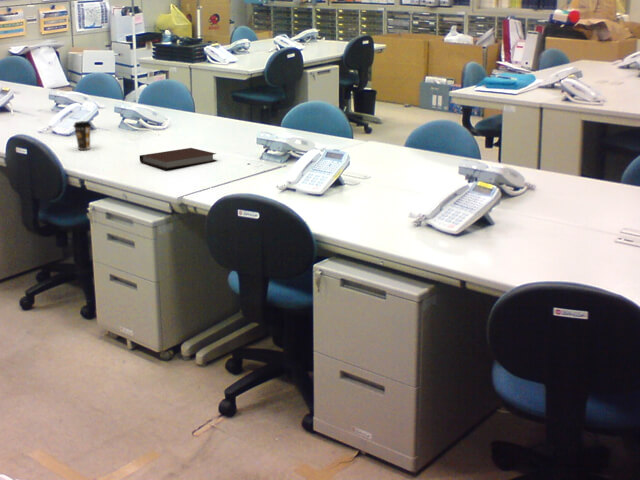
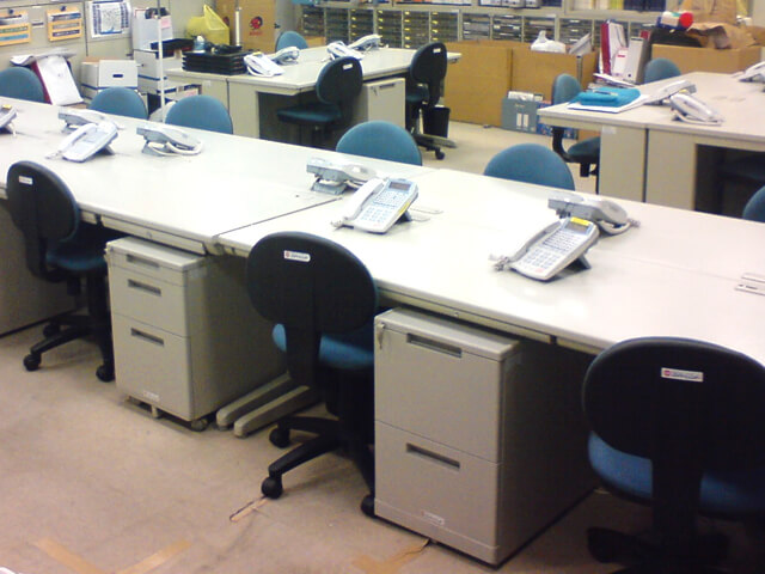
- notebook (178, 157)
- coffee cup (83, 135)
